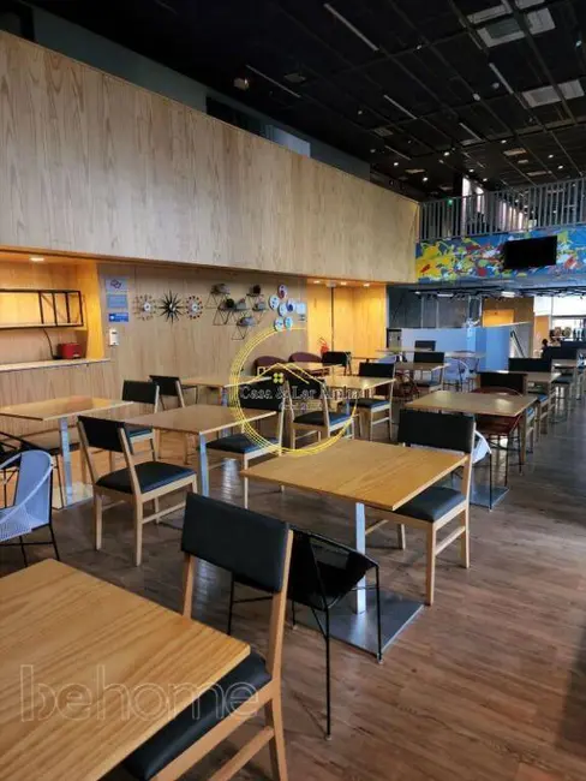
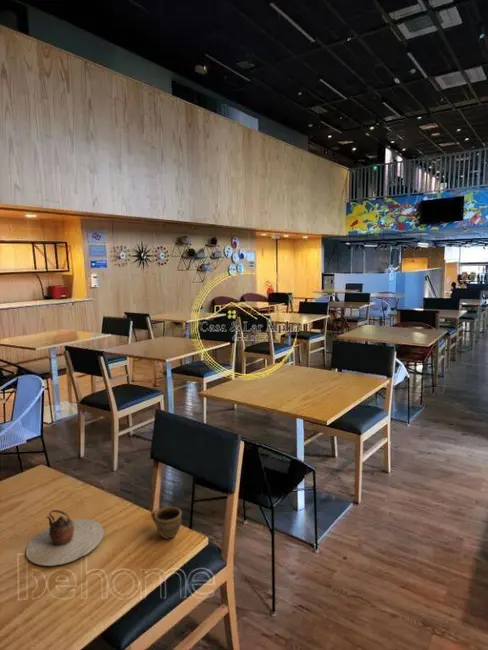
+ teapot (65, 525)
+ cup (165, 521)
